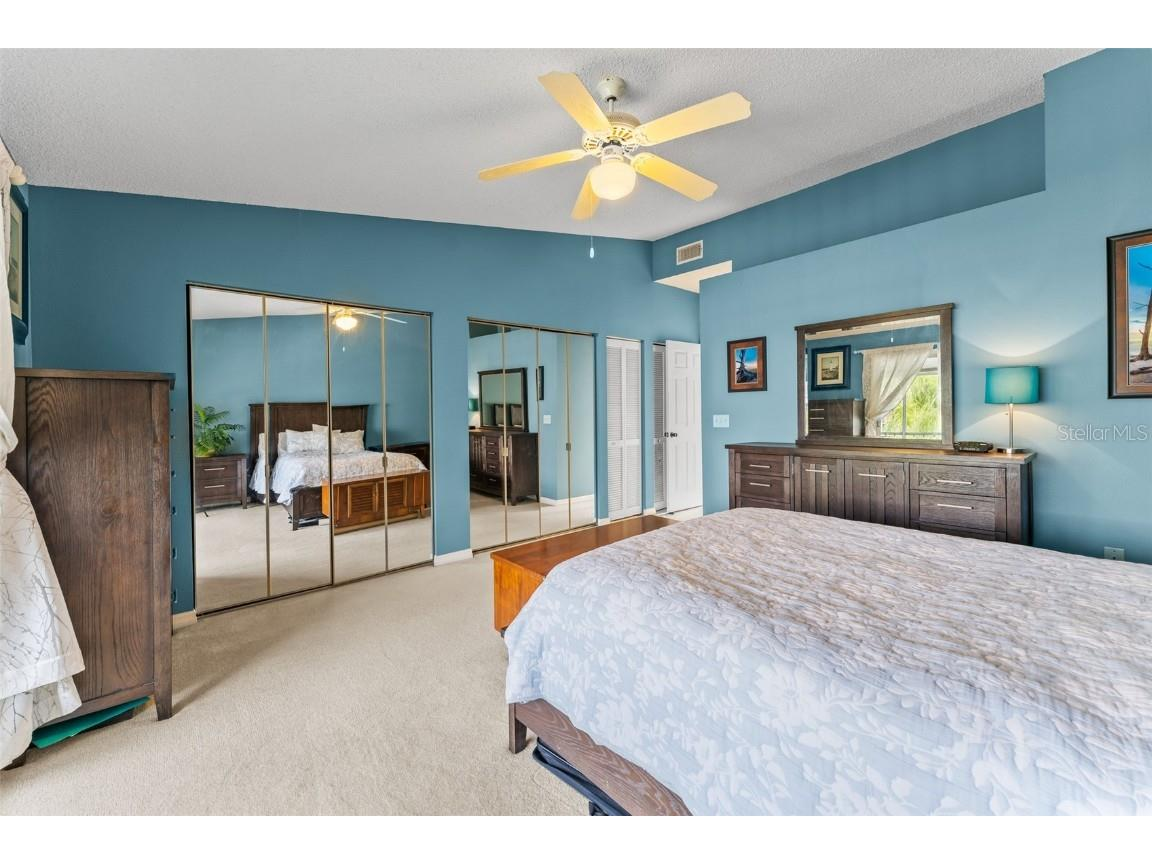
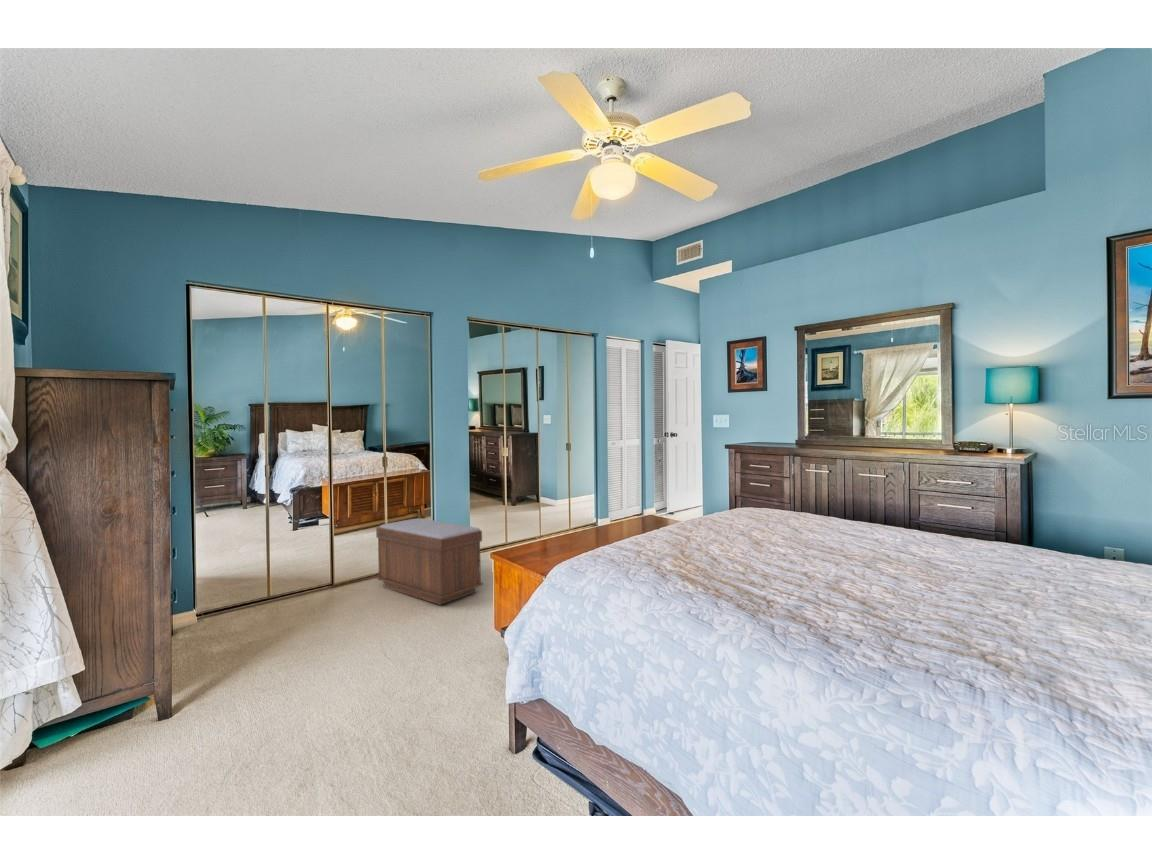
+ bench (428, 557)
